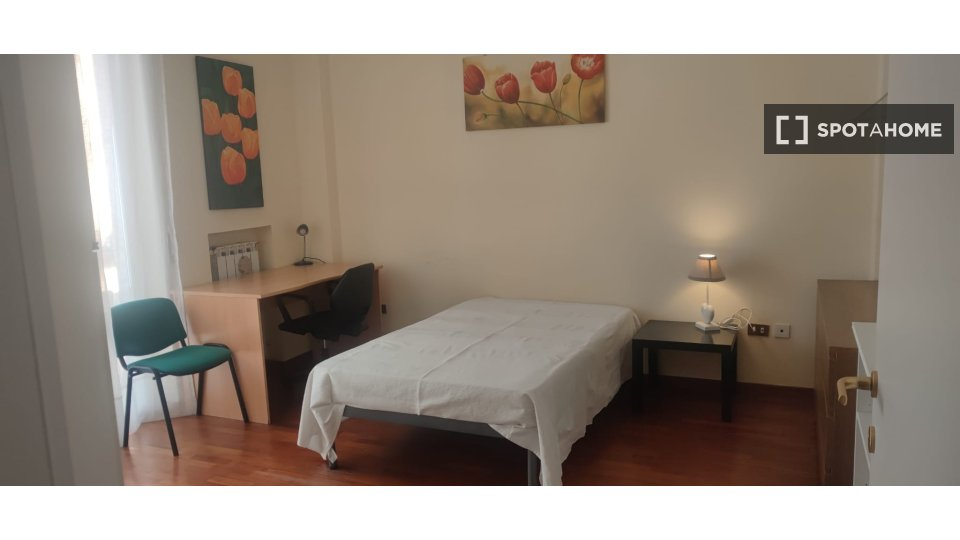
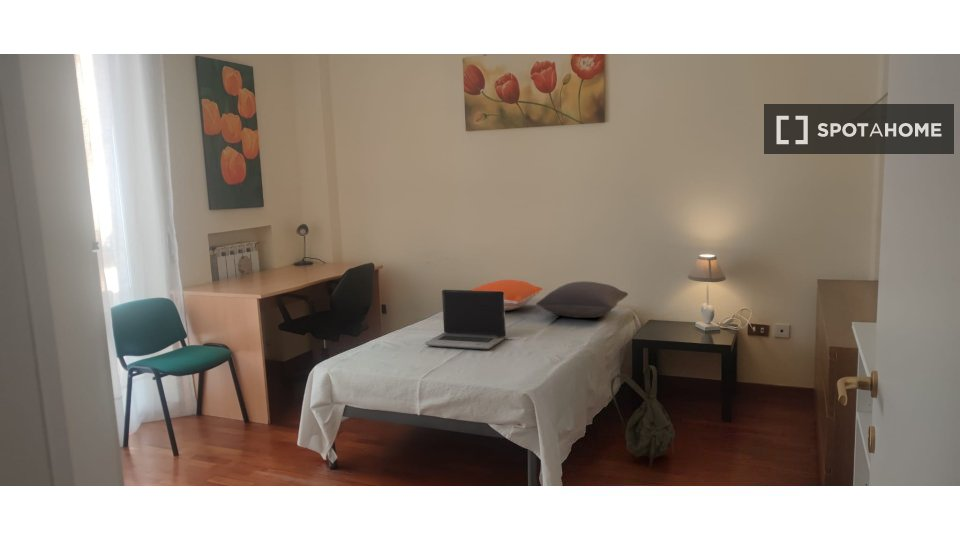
+ laptop computer (464, 318)
+ pillow (583, 299)
+ backpack (648, 415)
+ pillow (499, 290)
